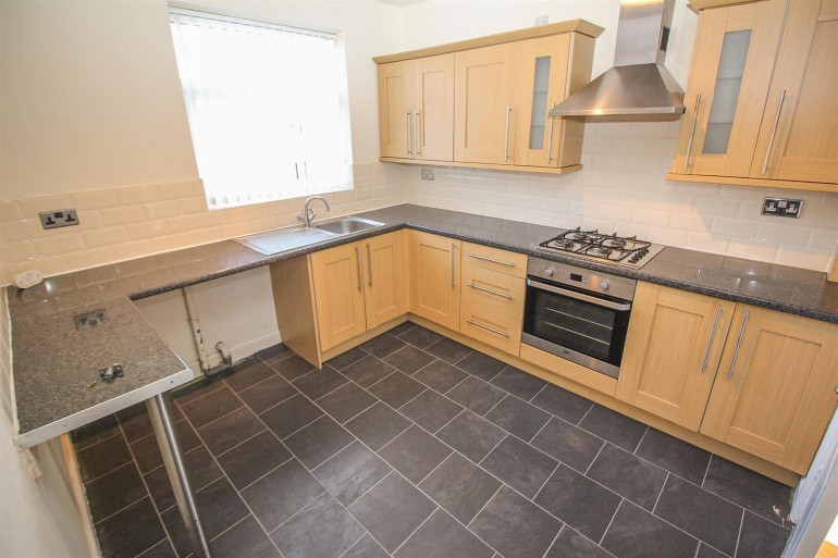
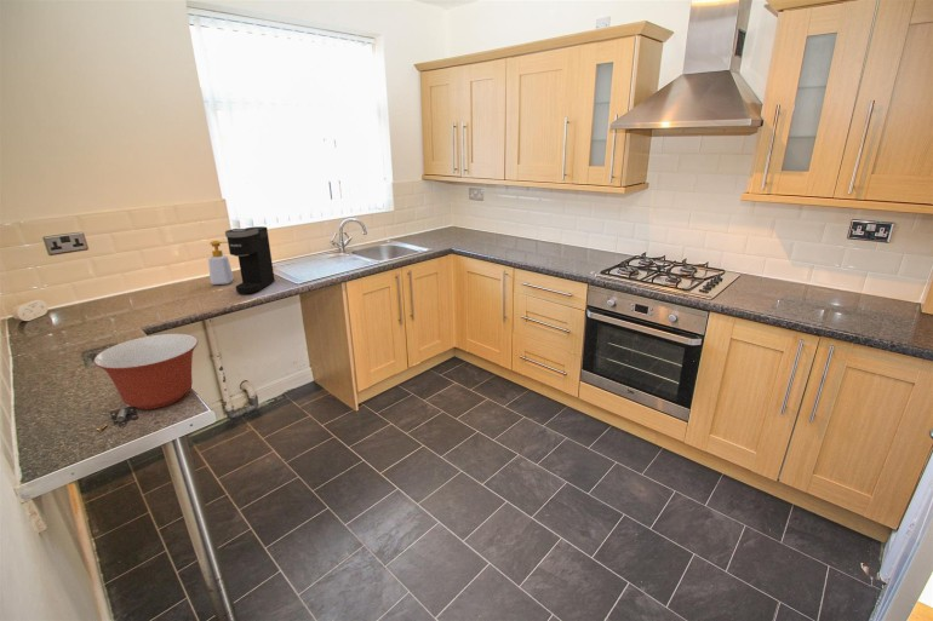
+ coffee maker (251, 258)
+ soap bottle (223, 261)
+ mixing bowl (154, 374)
